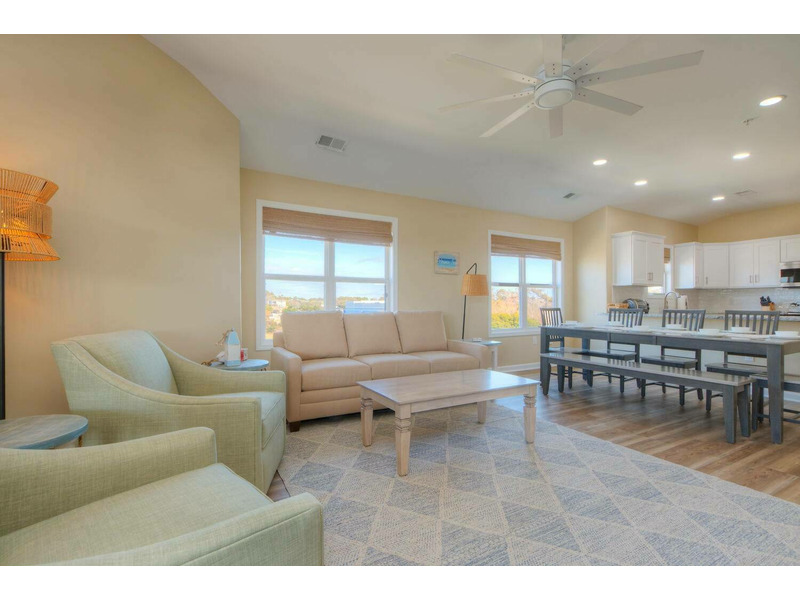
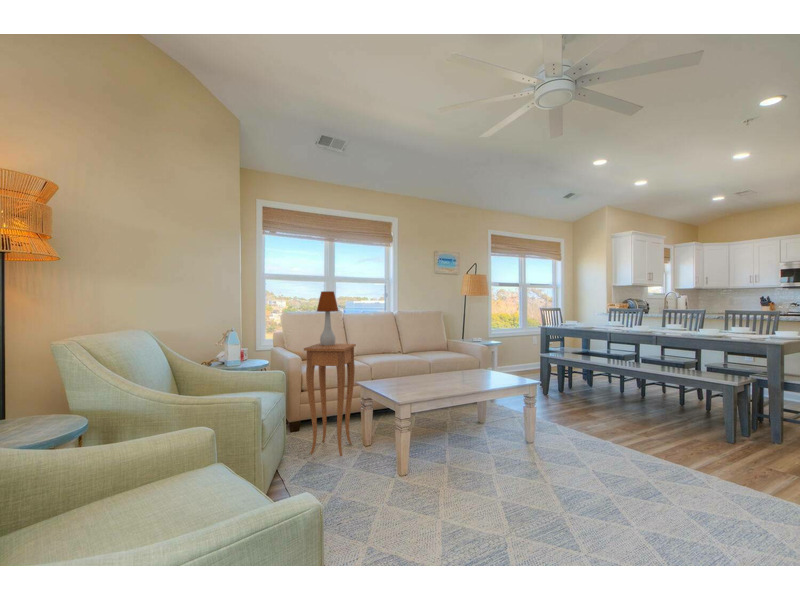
+ side table (325, 397)
+ table lamp (327, 317)
